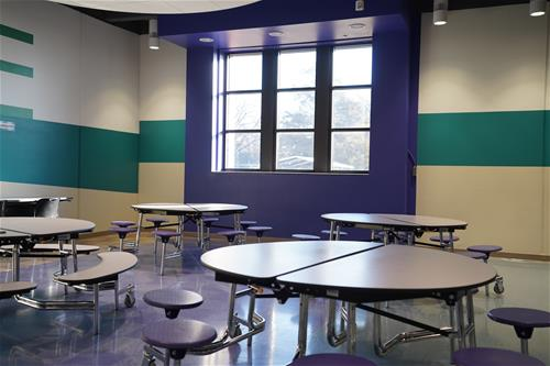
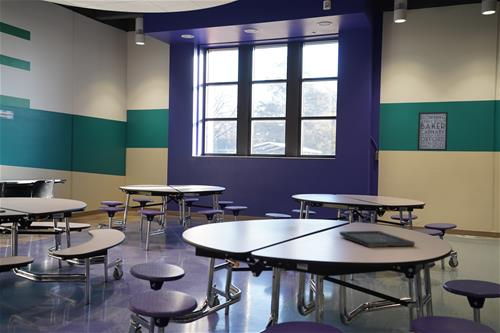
+ wall art (432, 131)
+ tray (374, 238)
